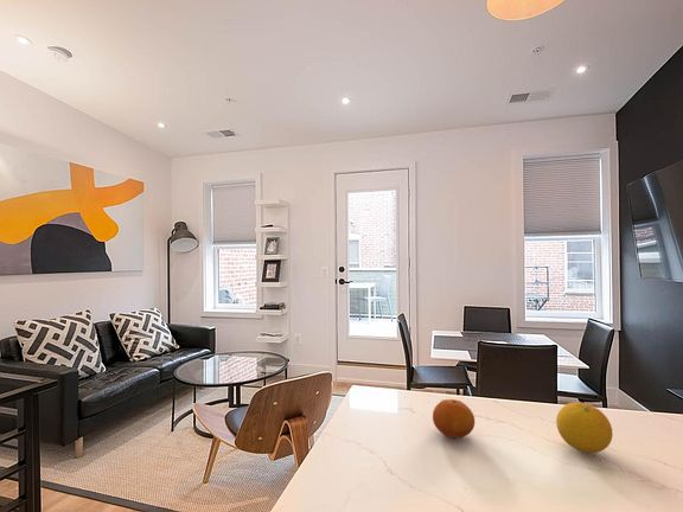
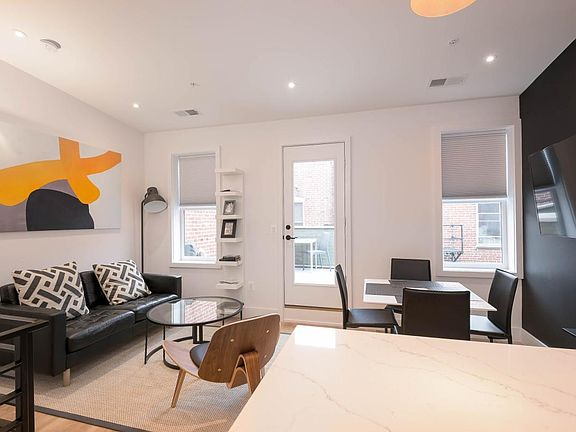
- fruit (453, 417)
- fruit (583, 427)
